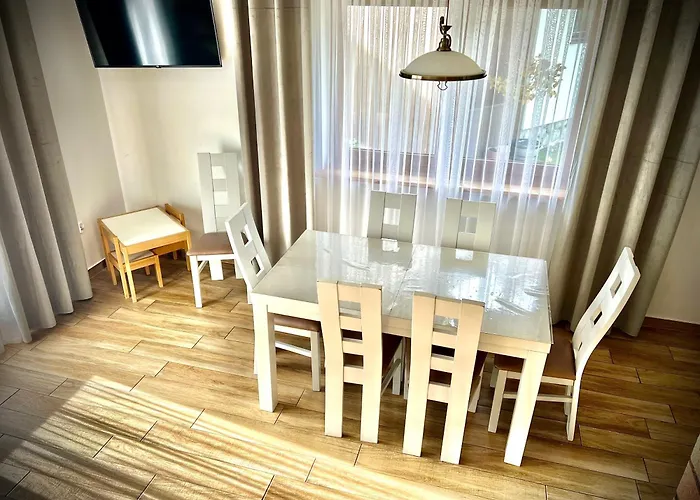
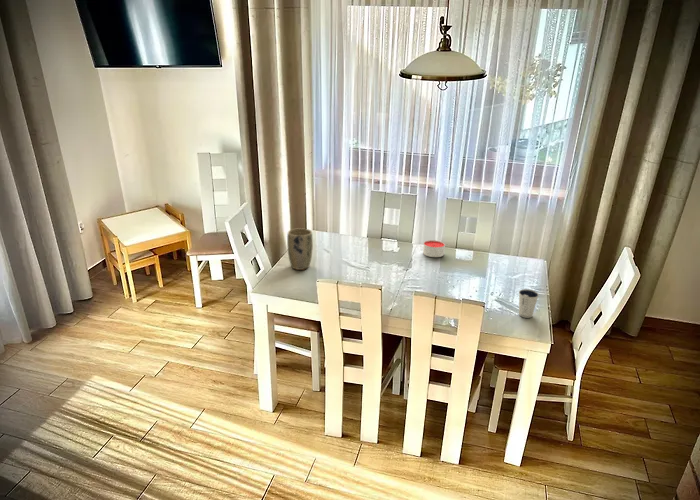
+ plant pot (300, 249)
+ dixie cup (527, 304)
+ candle (433, 248)
